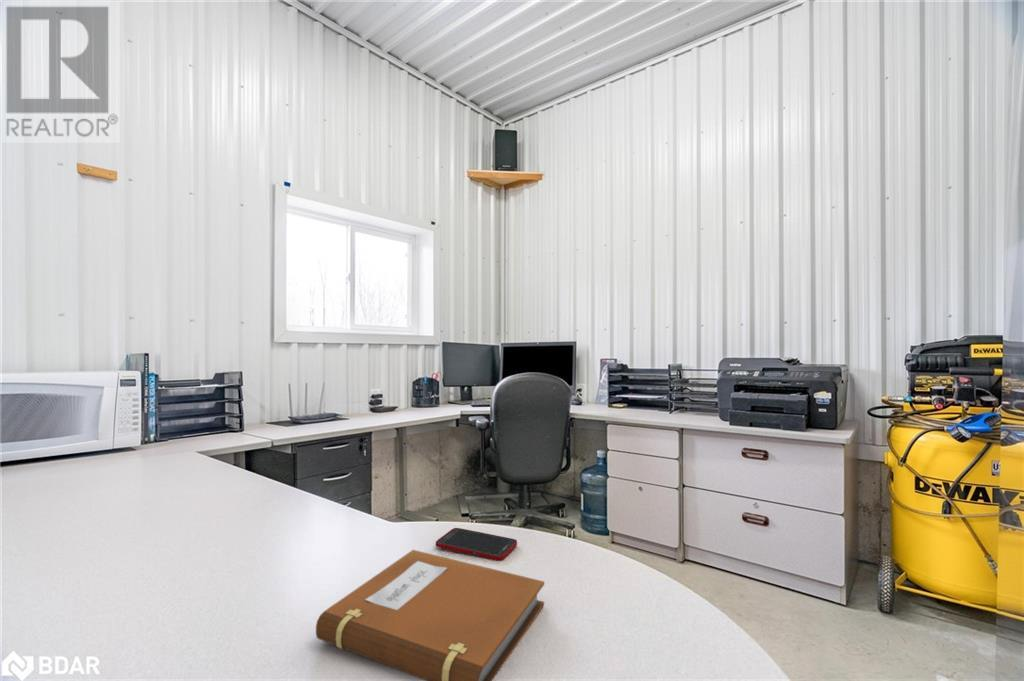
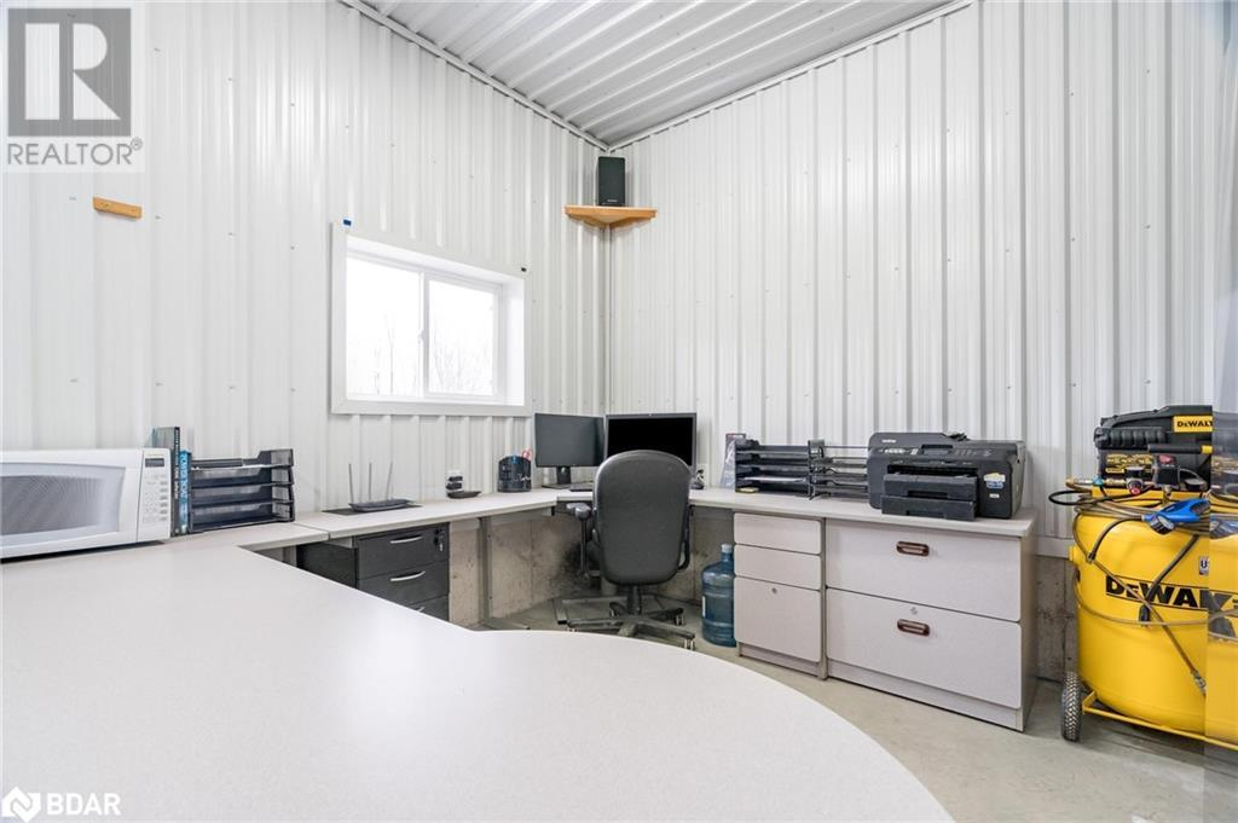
- cell phone (476, 543)
- notebook (433, 608)
